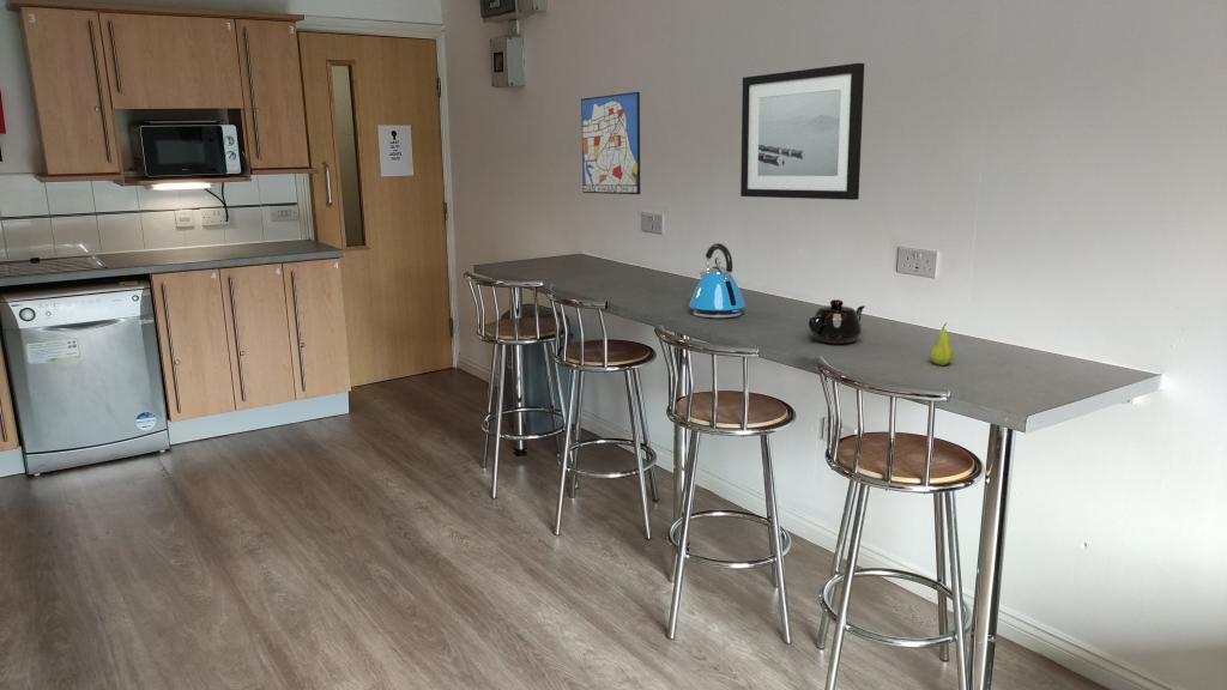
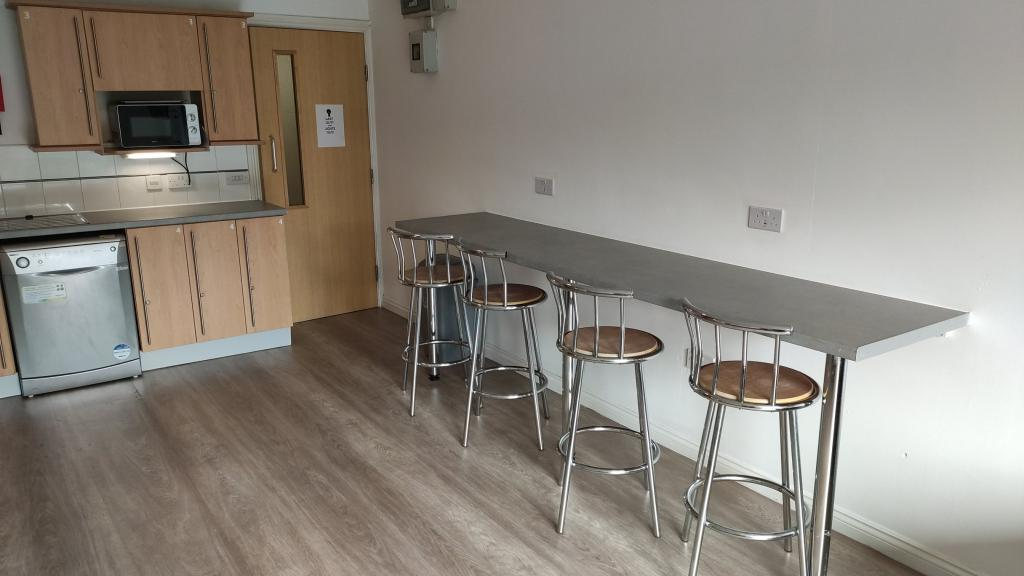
- fruit (942, 343)
- kettle (718, 278)
- wall art (797, 134)
- teapot (838, 320)
- wall art (609, 145)
